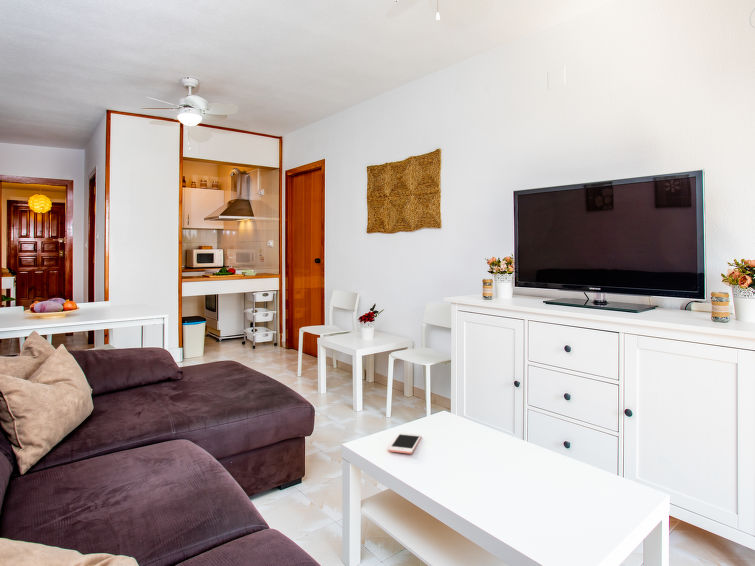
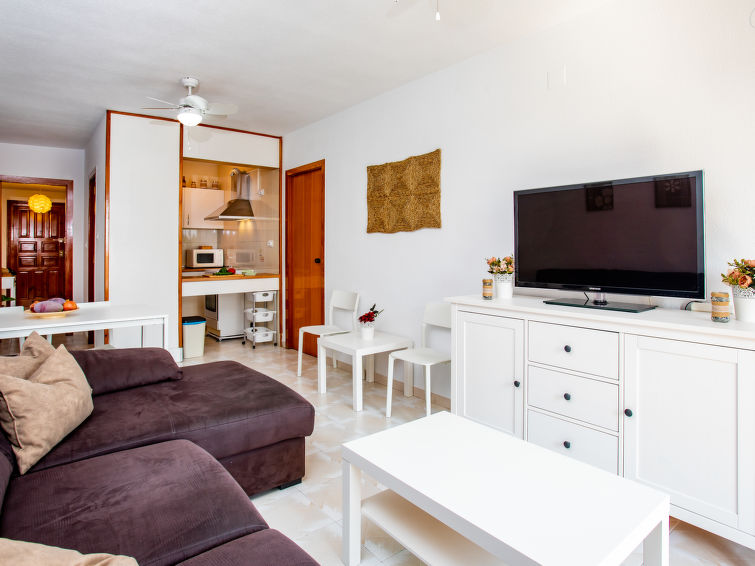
- cell phone (405, 442)
